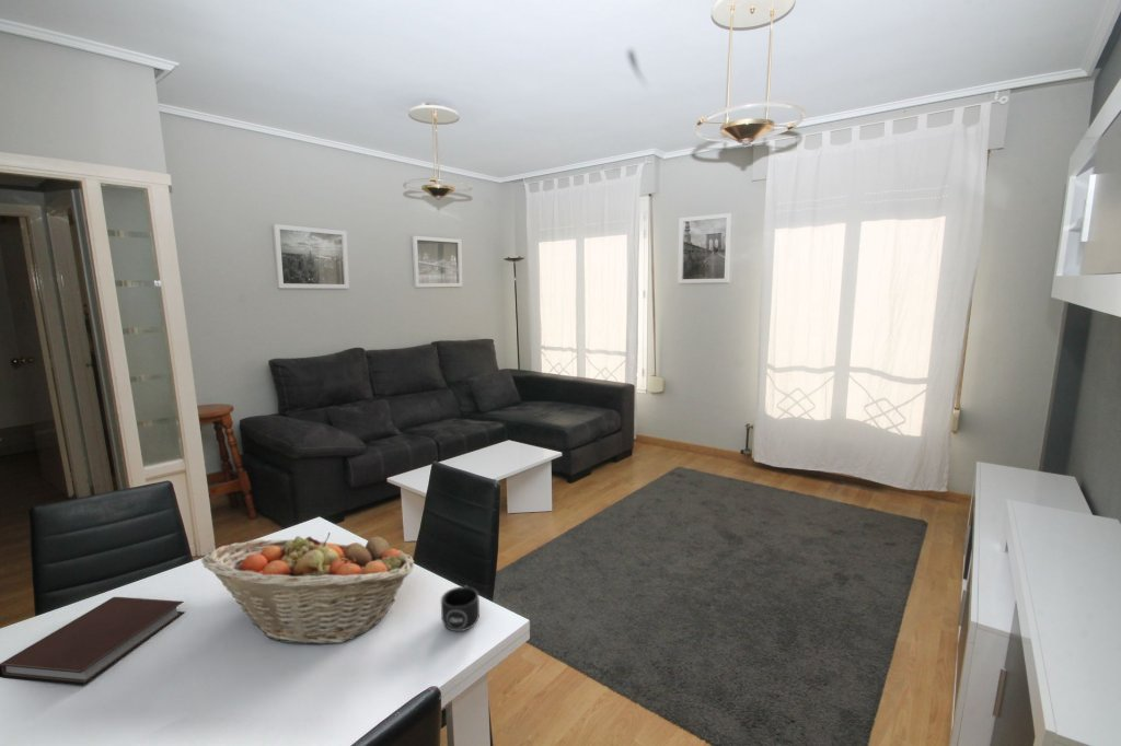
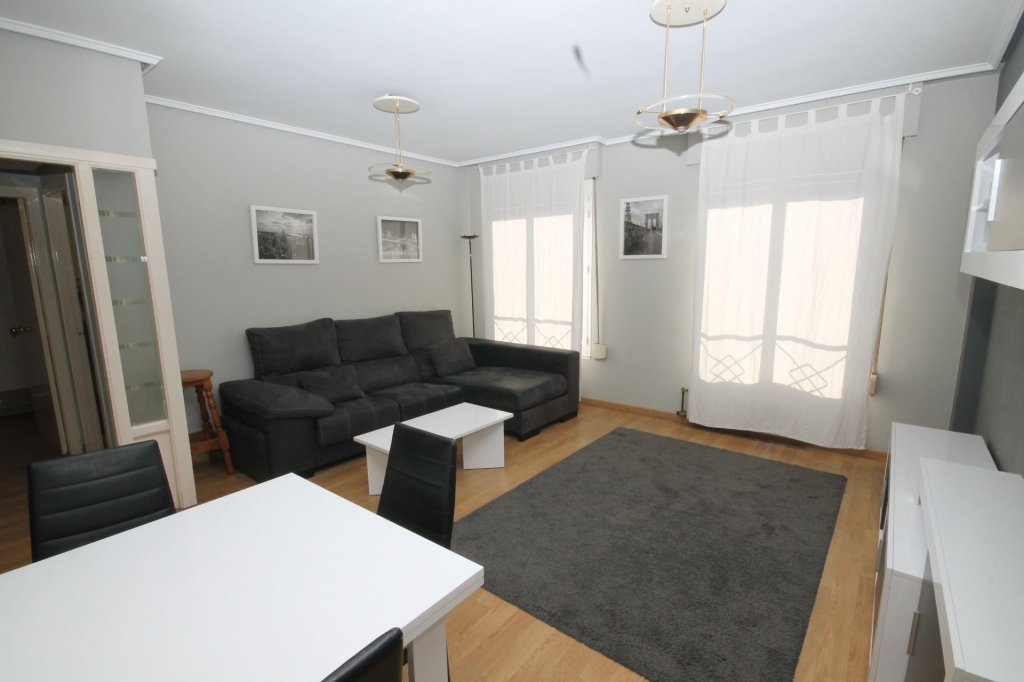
- notebook (99, 636)
- fruit basket (314, 573)
- mug (461, 606)
